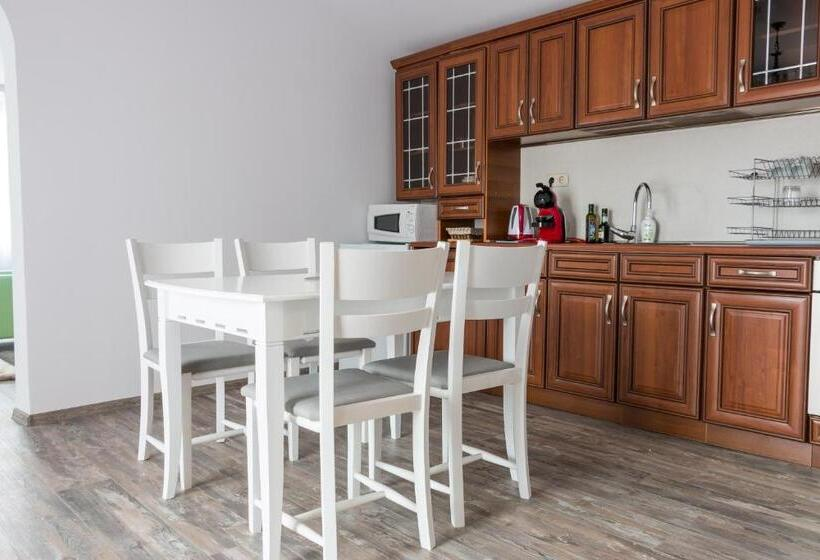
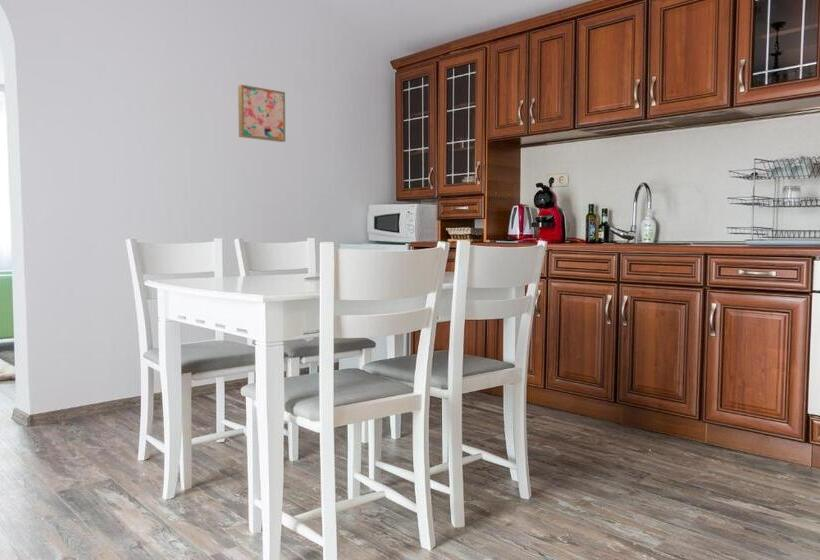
+ wall art (262, 114)
